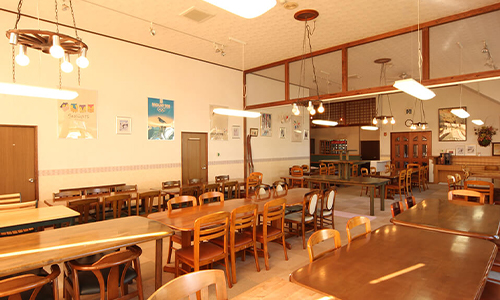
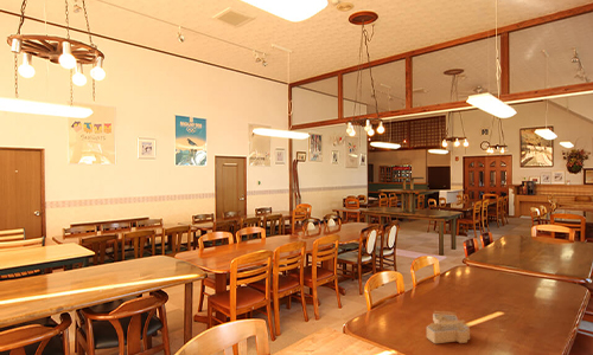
+ house frame (444, 321)
